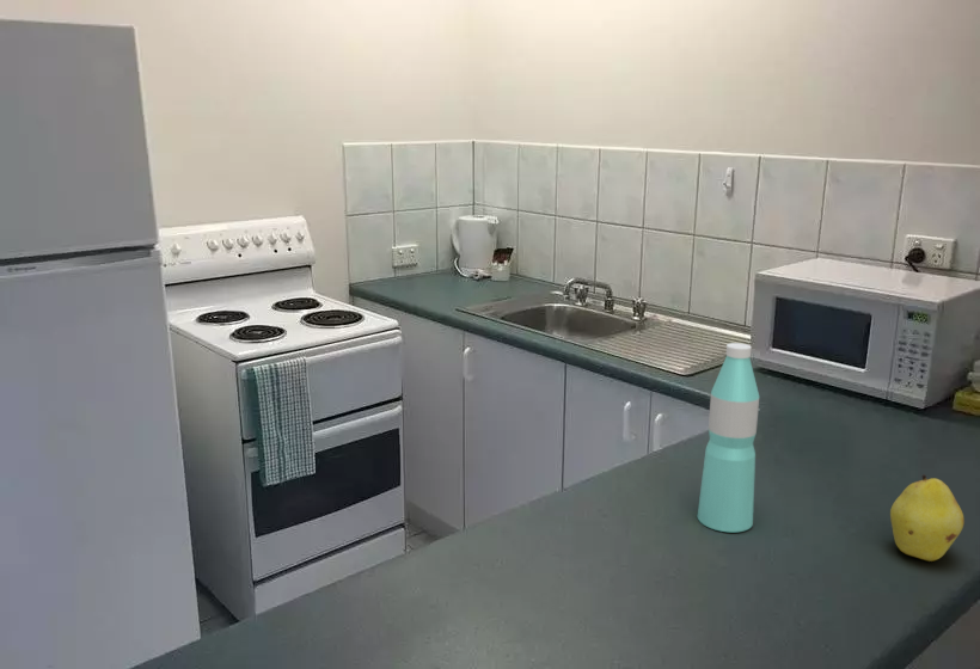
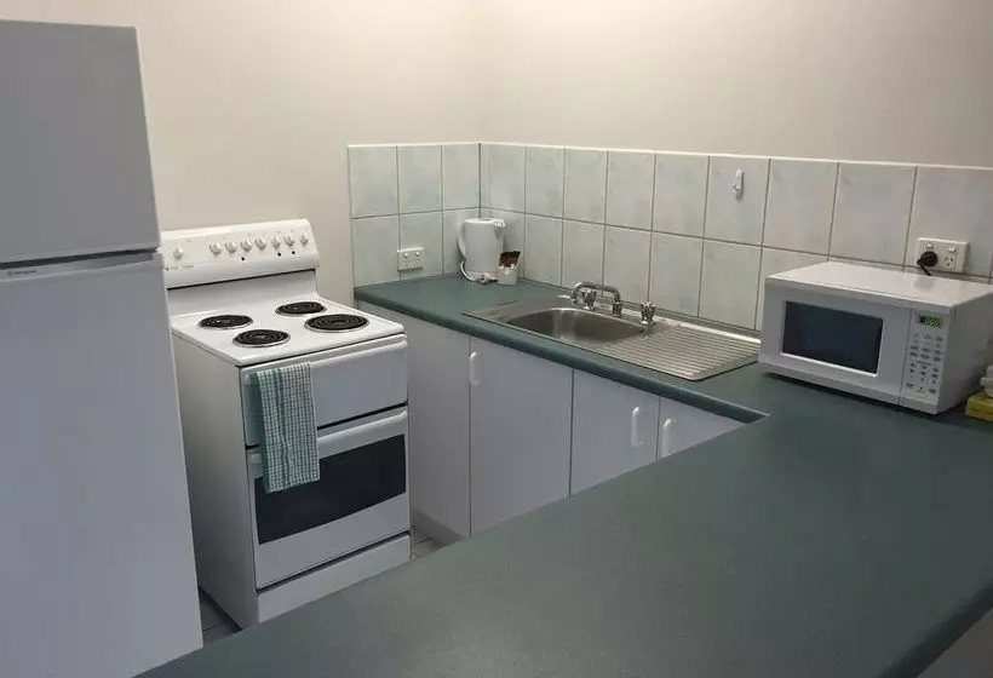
- fruit (926, 516)
- water bottle (731, 435)
